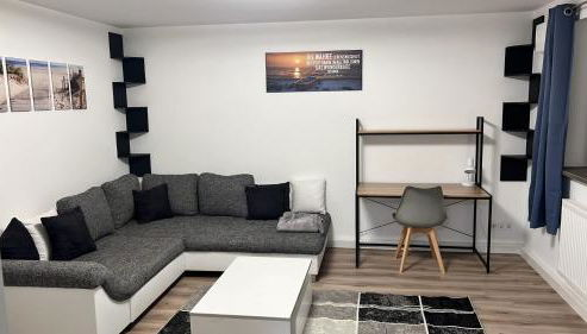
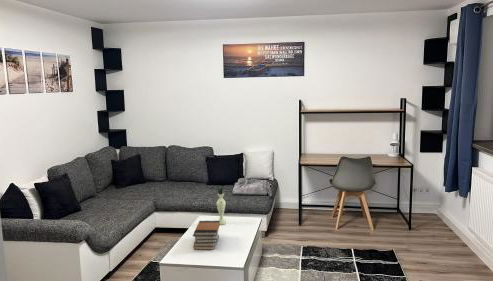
+ vase (220, 204)
+ book stack (207, 234)
